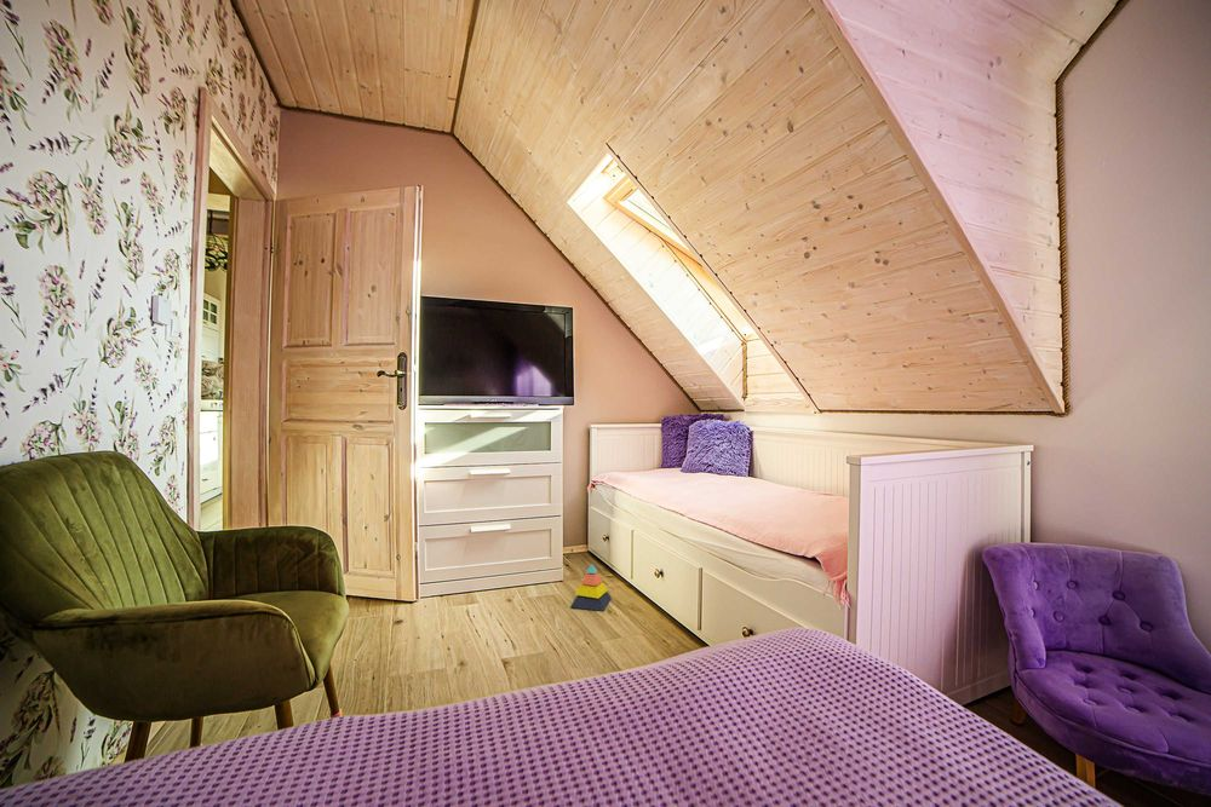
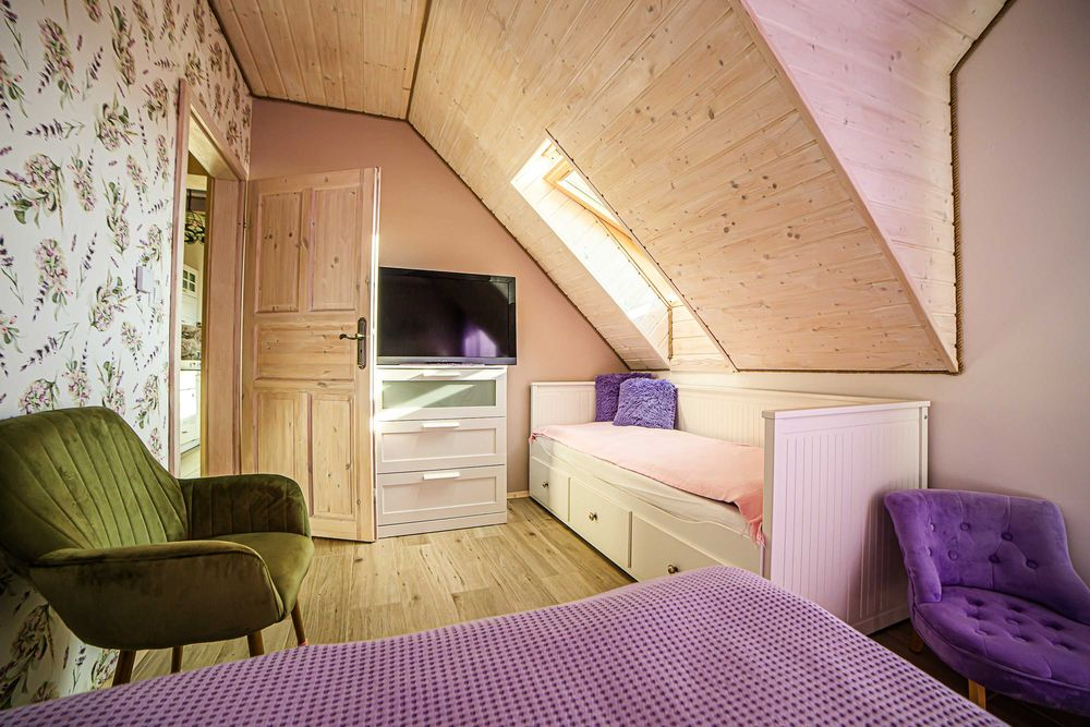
- stacking toy (591, 582)
